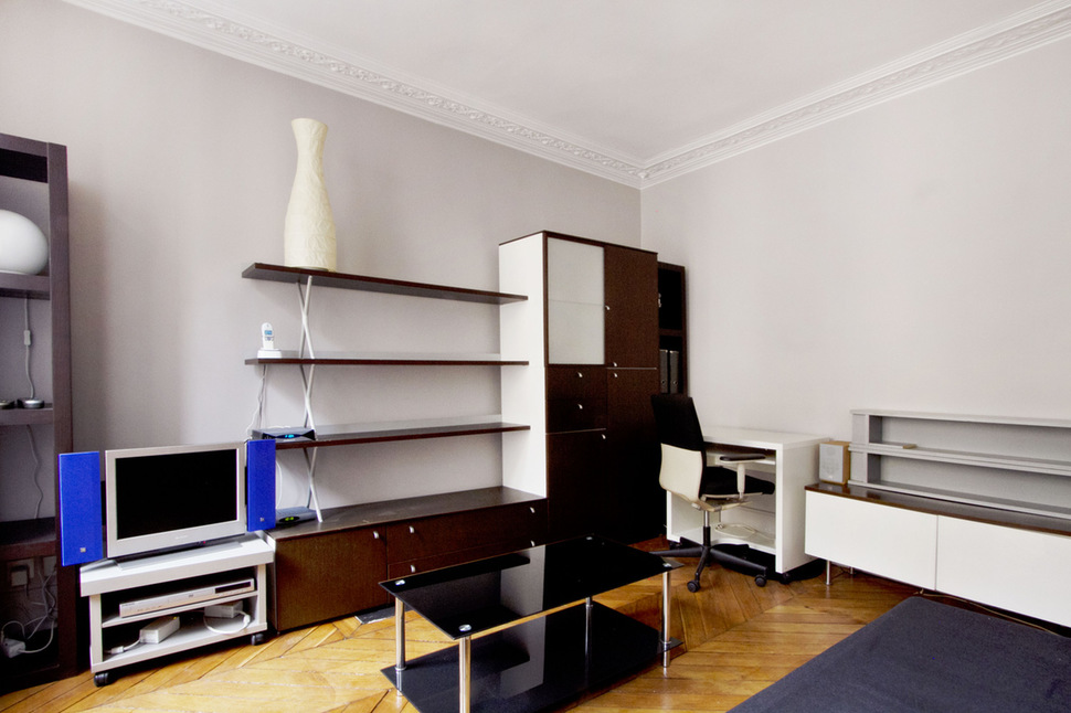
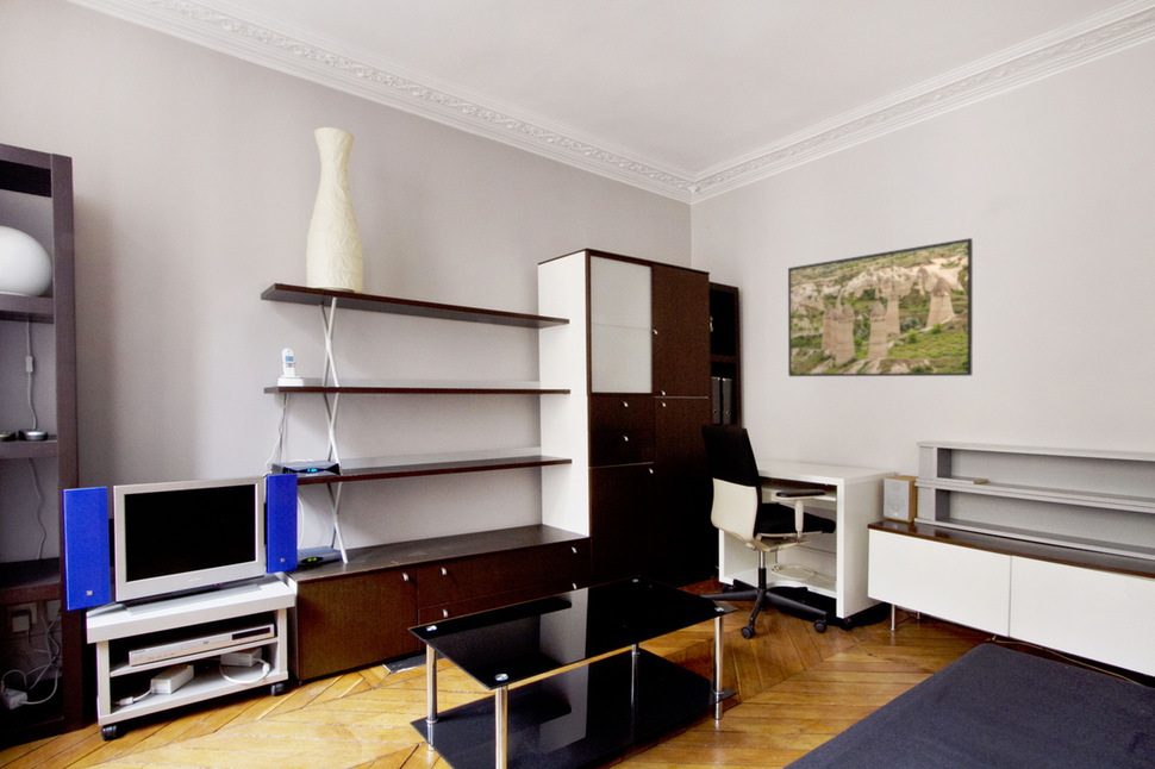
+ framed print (869, 315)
